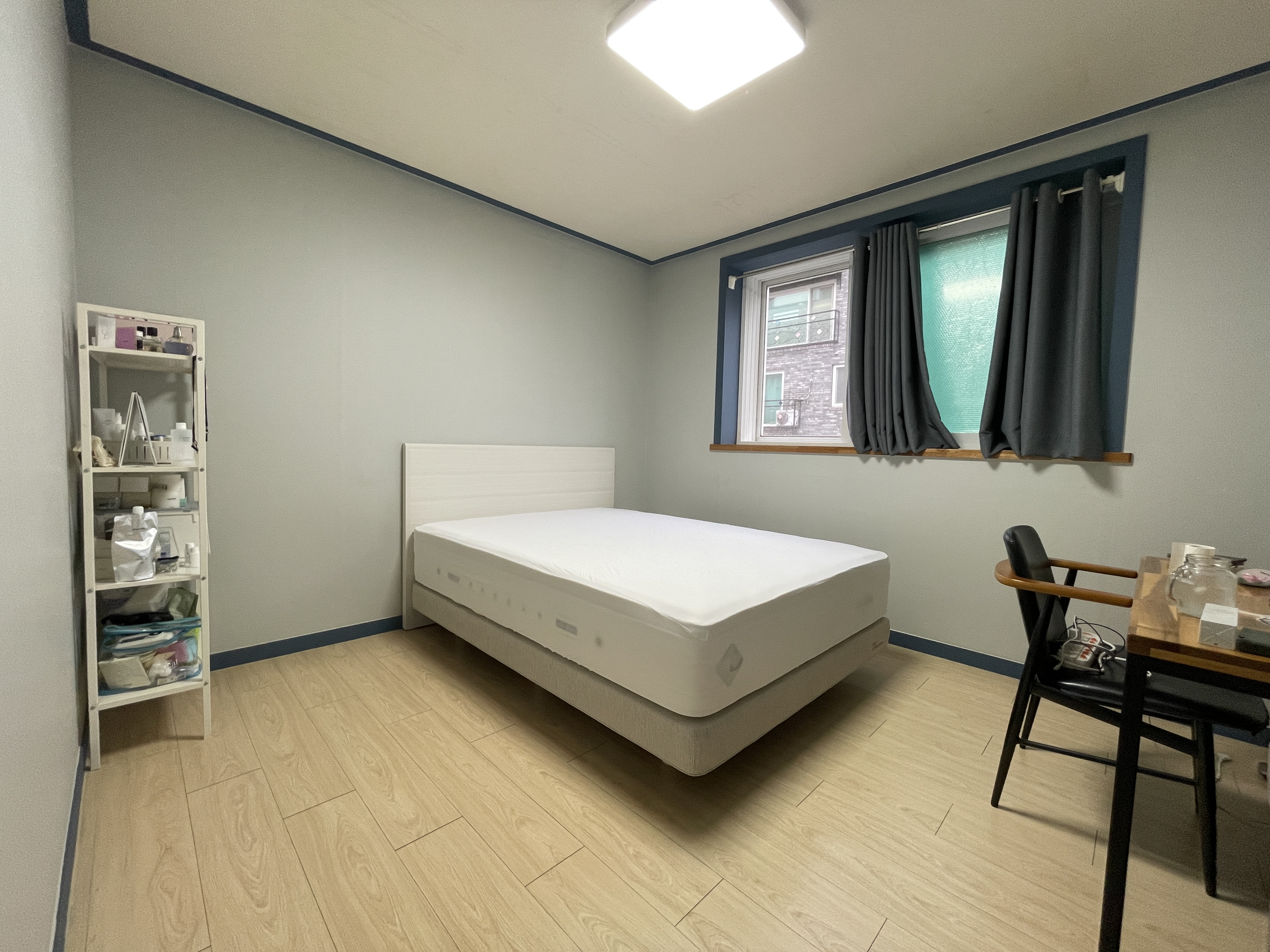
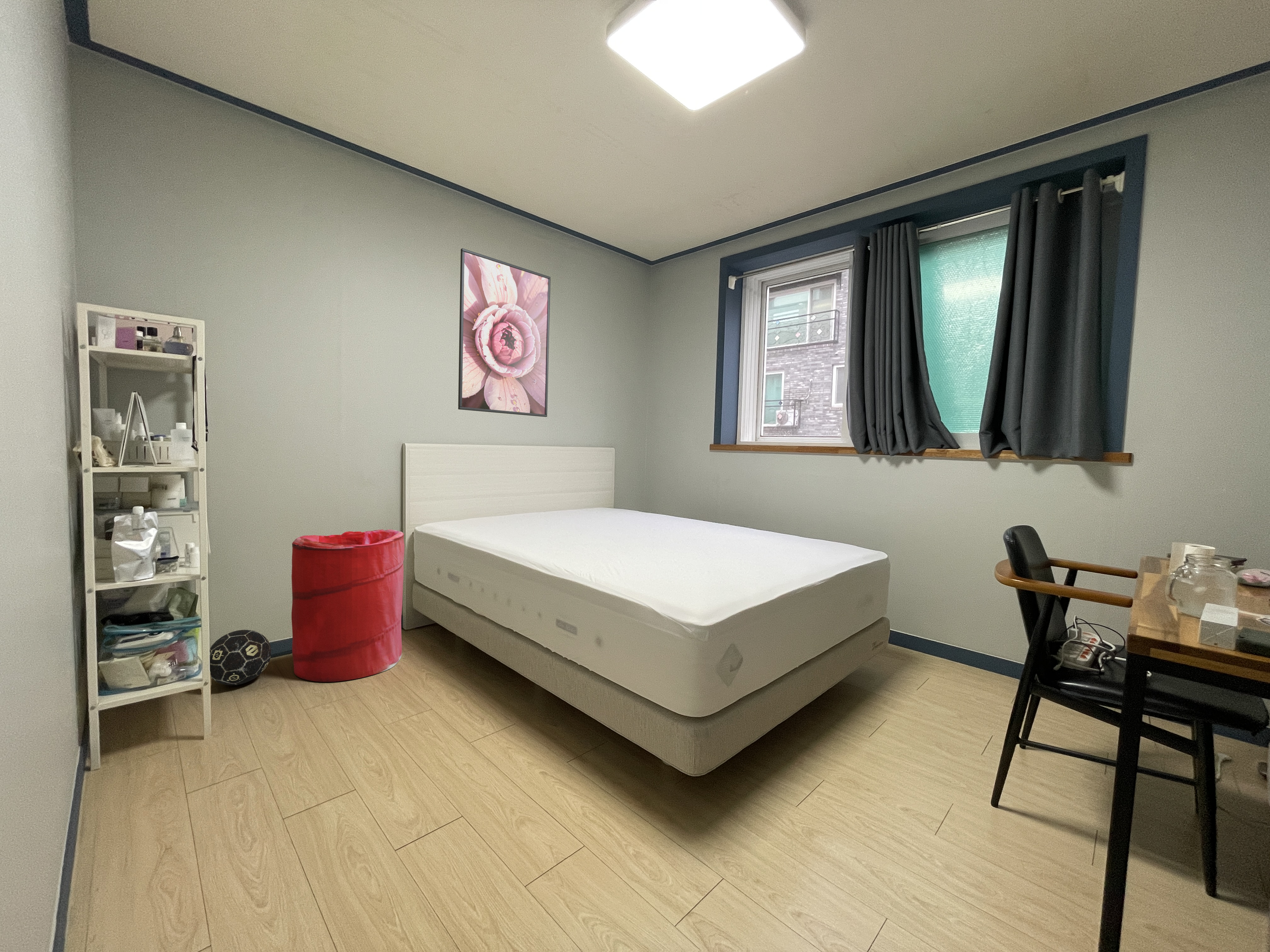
+ laundry hamper (350, 596)
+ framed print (507, 339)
+ decorative ball (239, 657)
